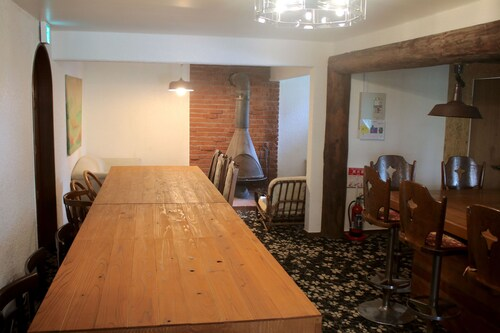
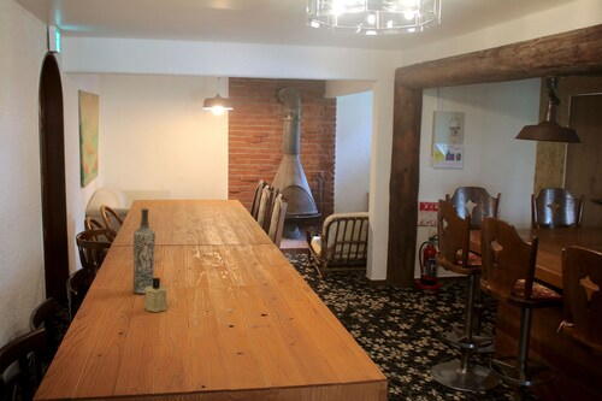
+ candle (157, 293)
+ bottle (143, 249)
